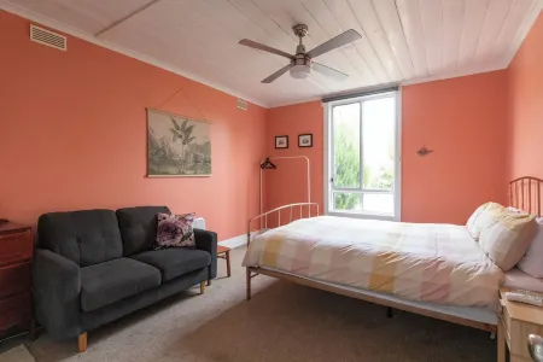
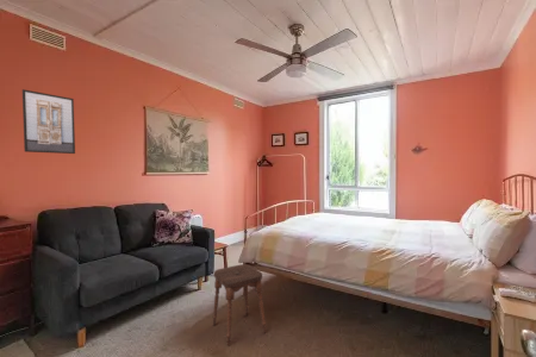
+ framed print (50, 123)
+ stool (233, 299)
